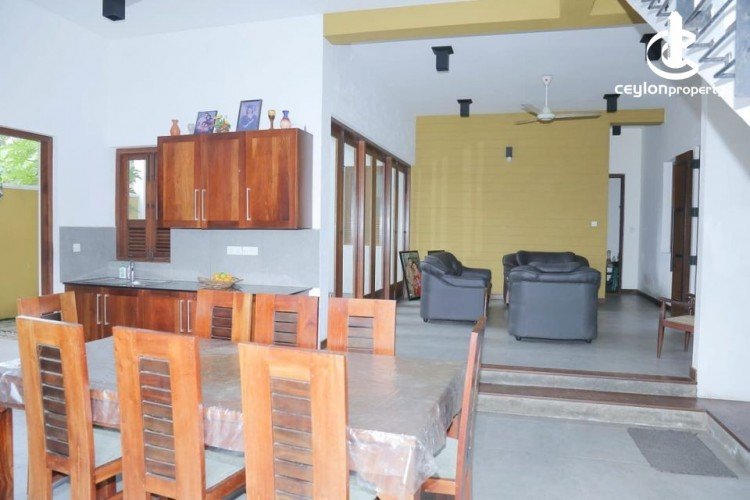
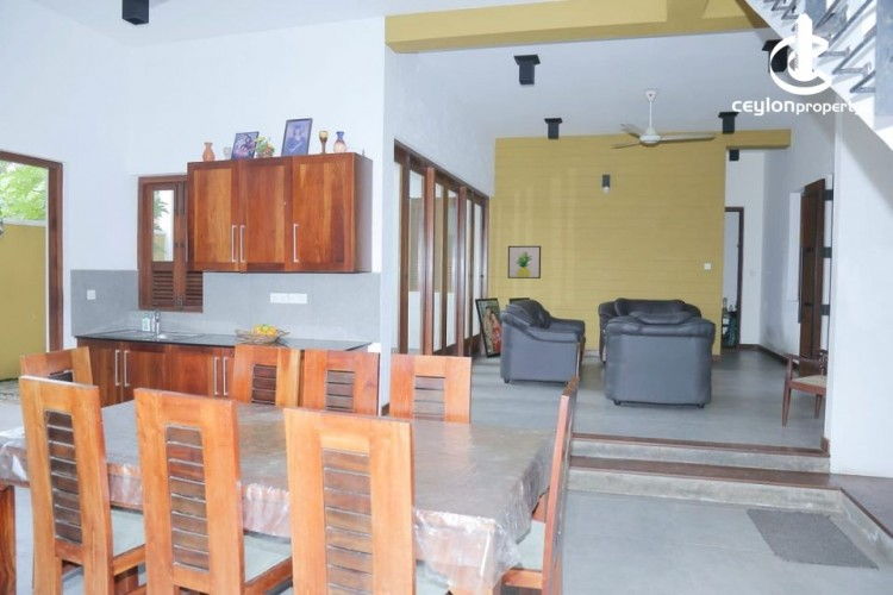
+ wall art (524, 262)
